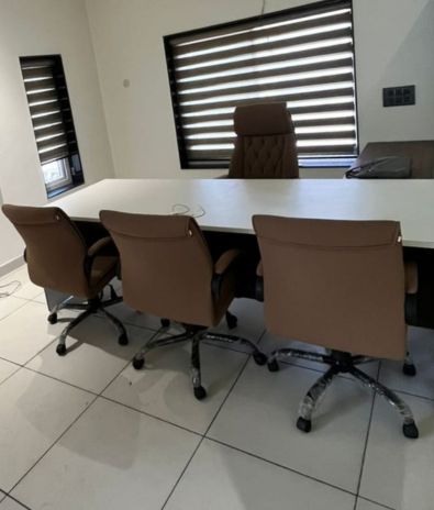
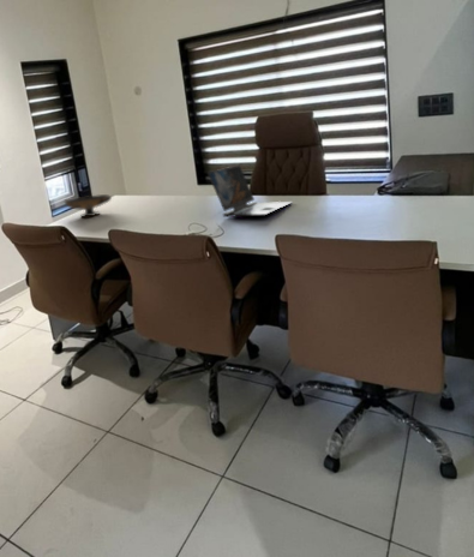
+ decorative bowl (88, 206)
+ laptop (250, 190)
